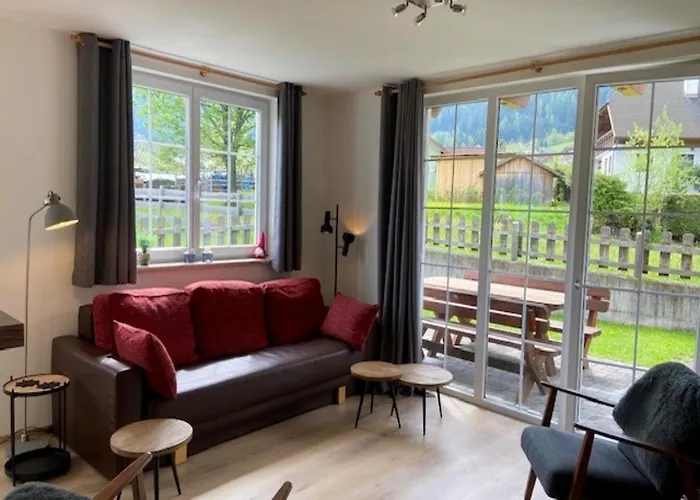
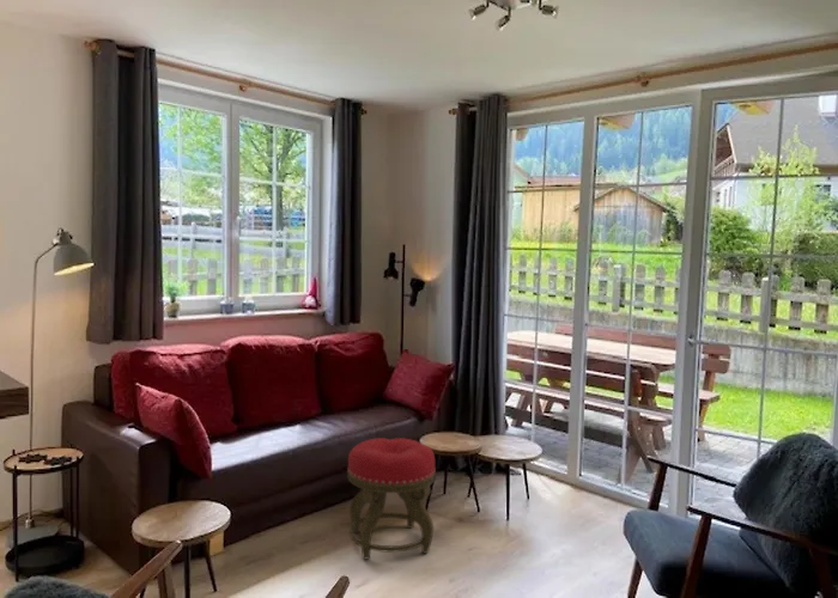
+ stool (390, 492)
